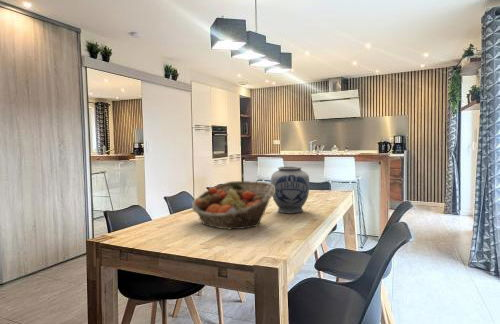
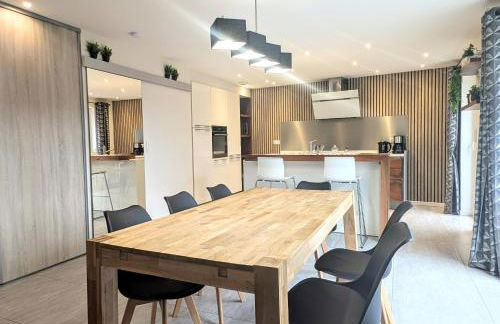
- fruit basket (232, 203)
- vase (290, 189)
